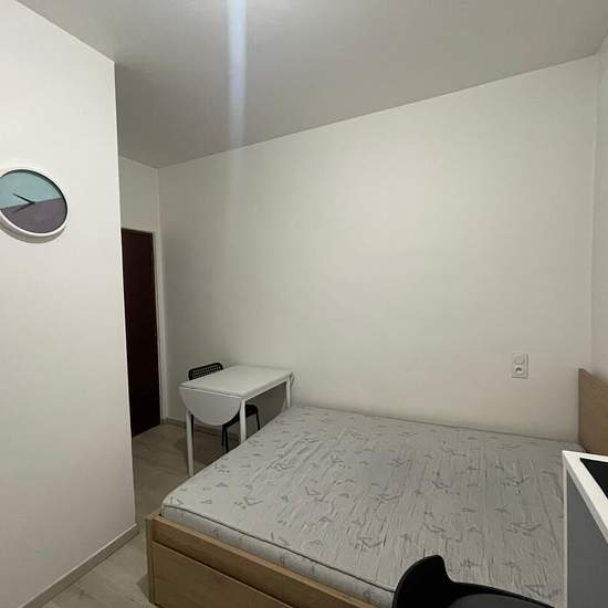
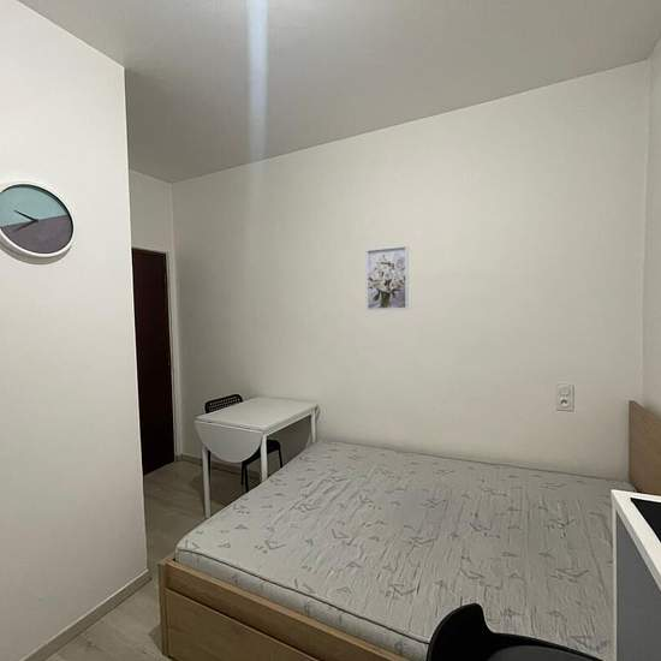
+ wall art (386, 279)
